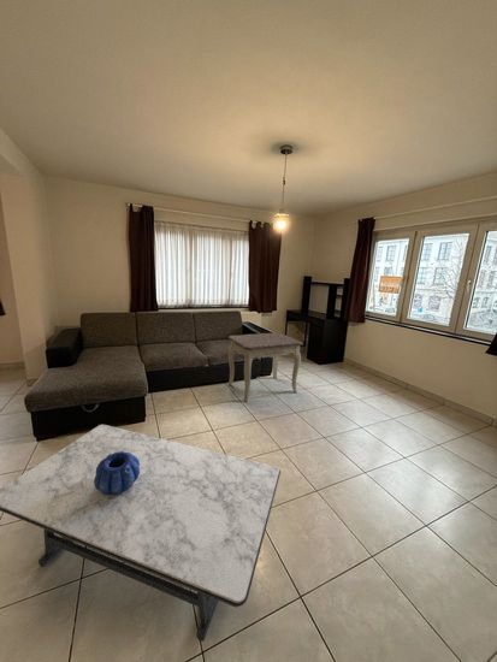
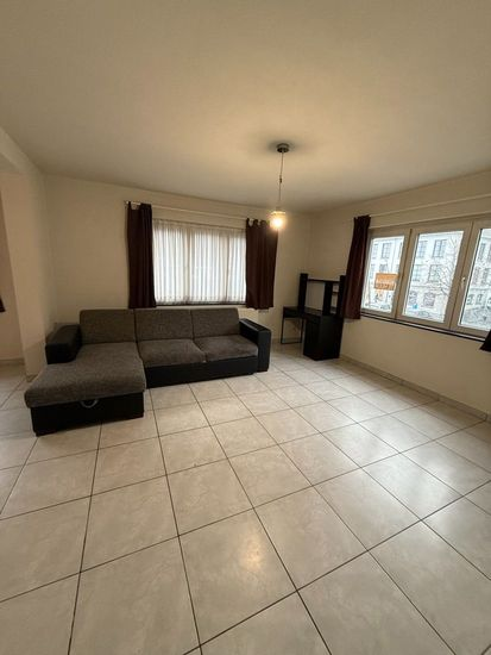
- side table (262, 356)
- decorative bowl (117, 469)
- coffee table (148, 514)
